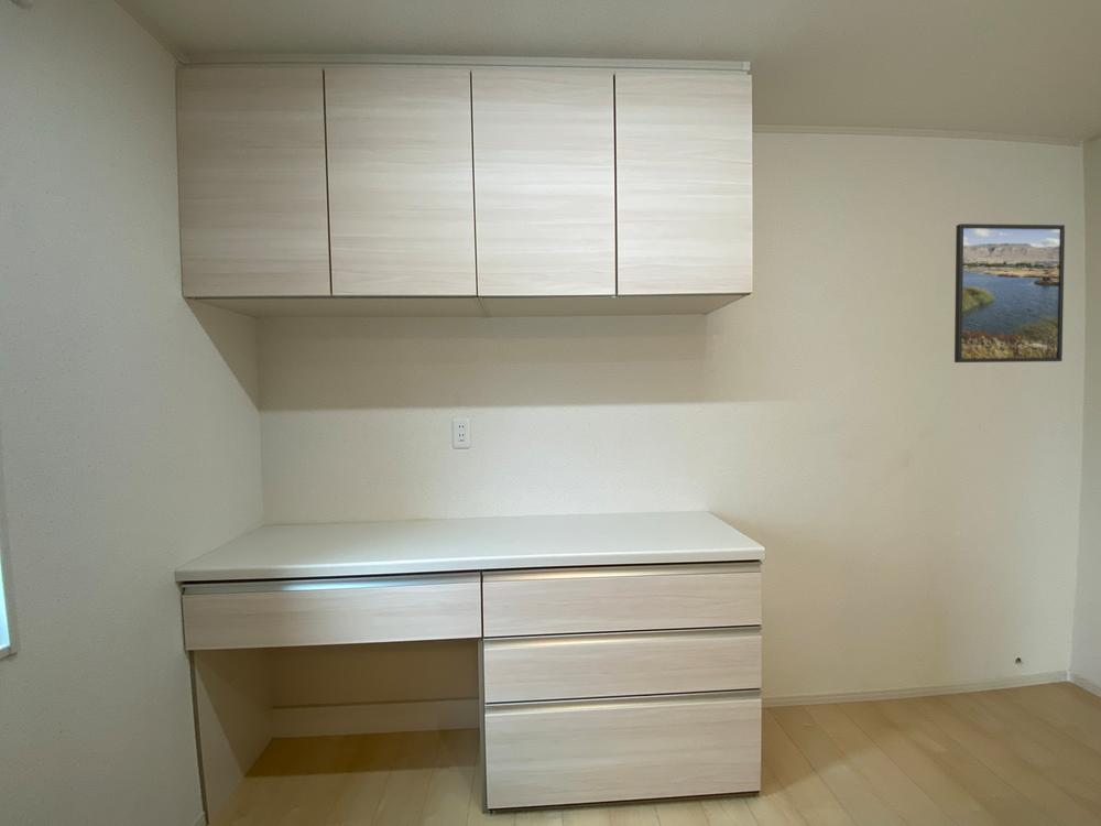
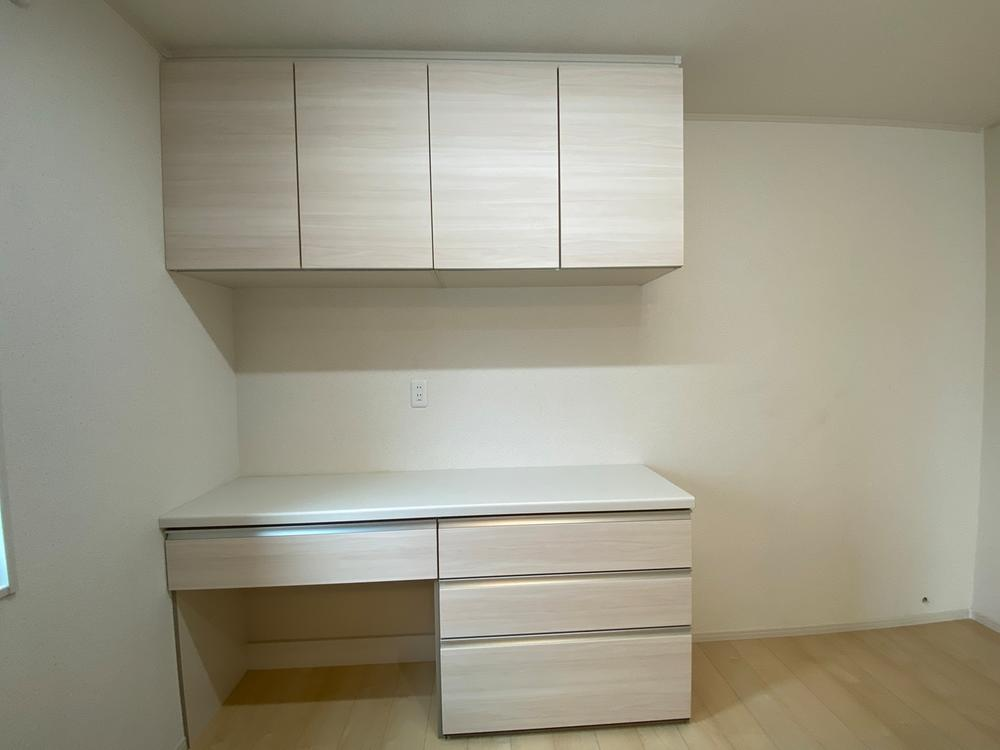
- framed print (1009, 293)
